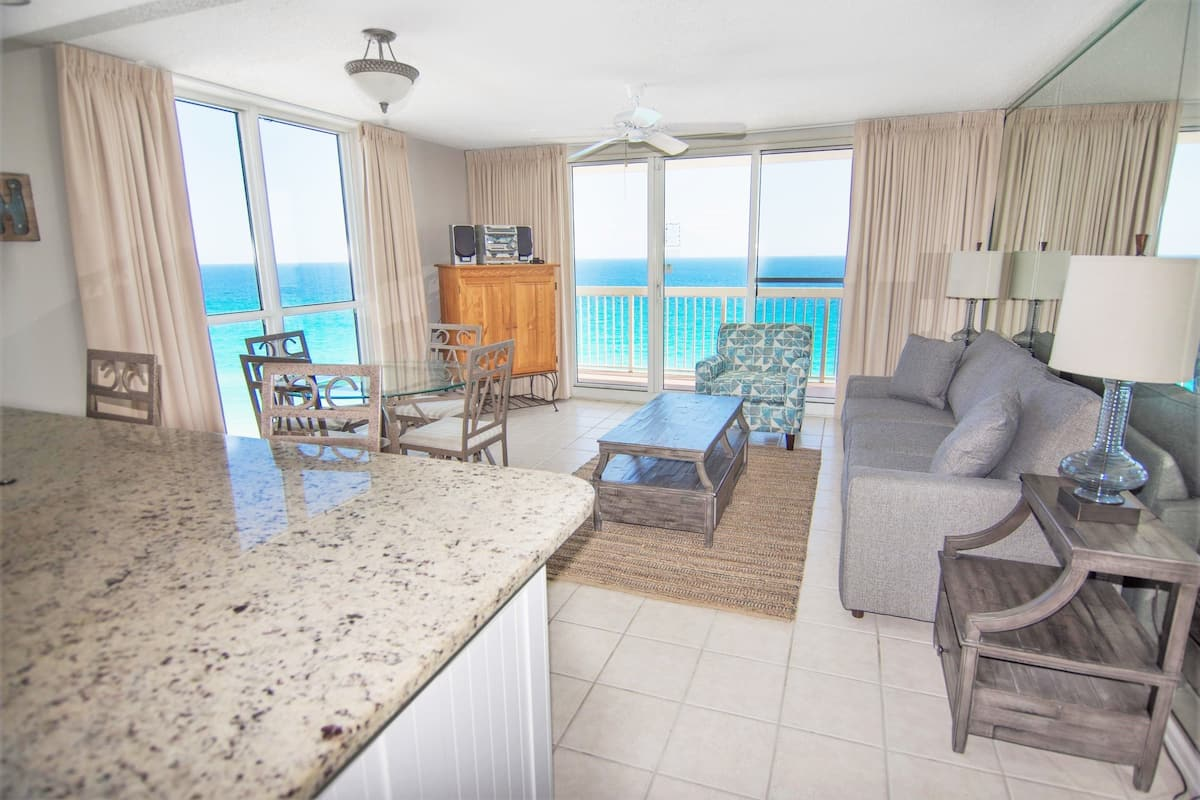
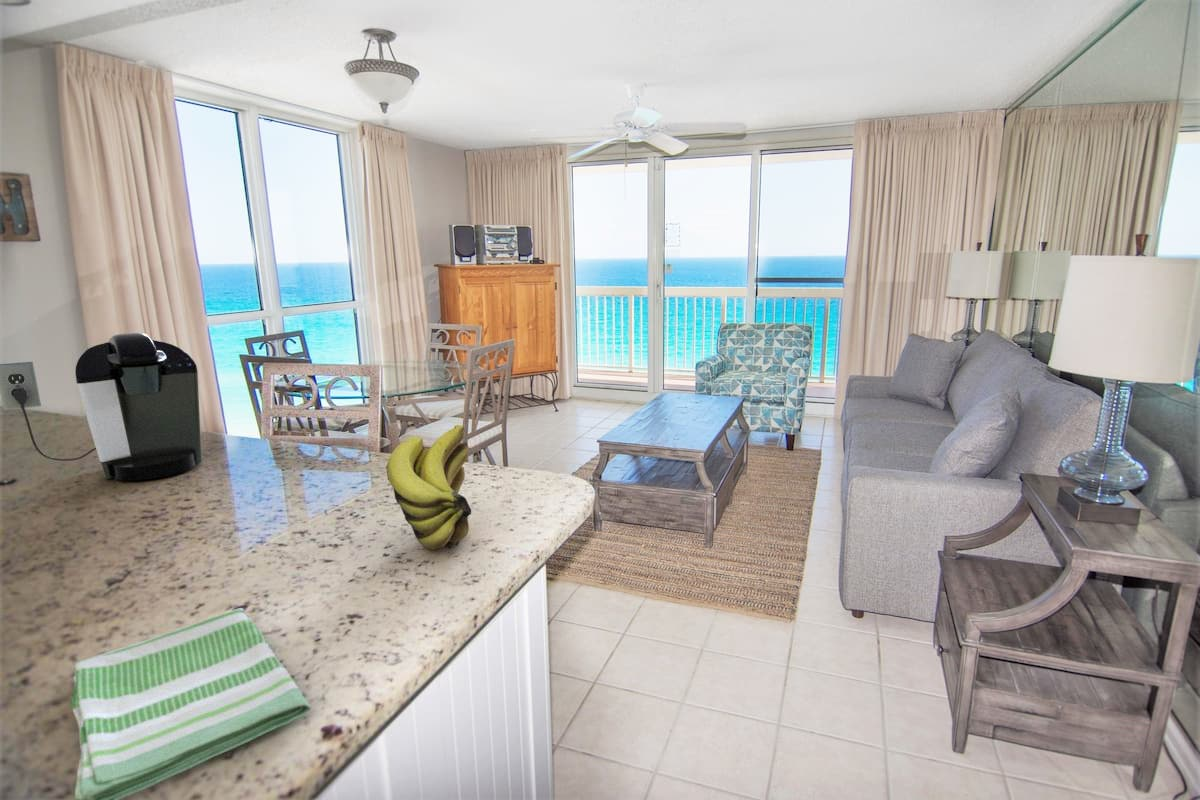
+ dish towel (182, 687)
+ banana (444, 488)
+ coffee maker (108, 405)
